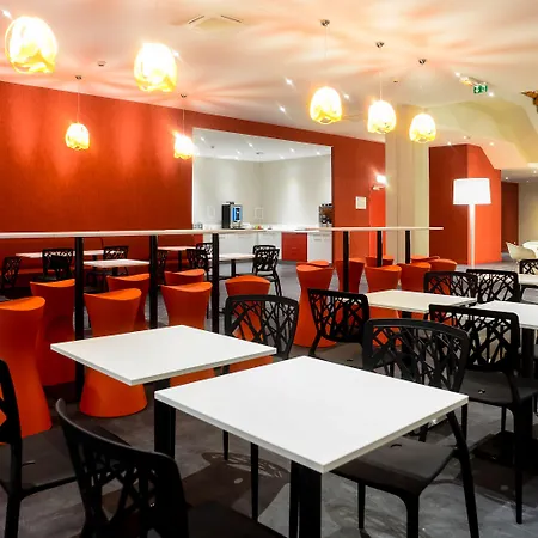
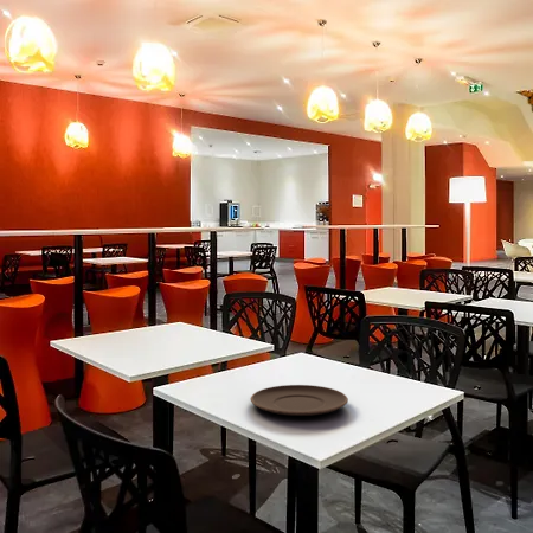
+ plate (298, 400)
